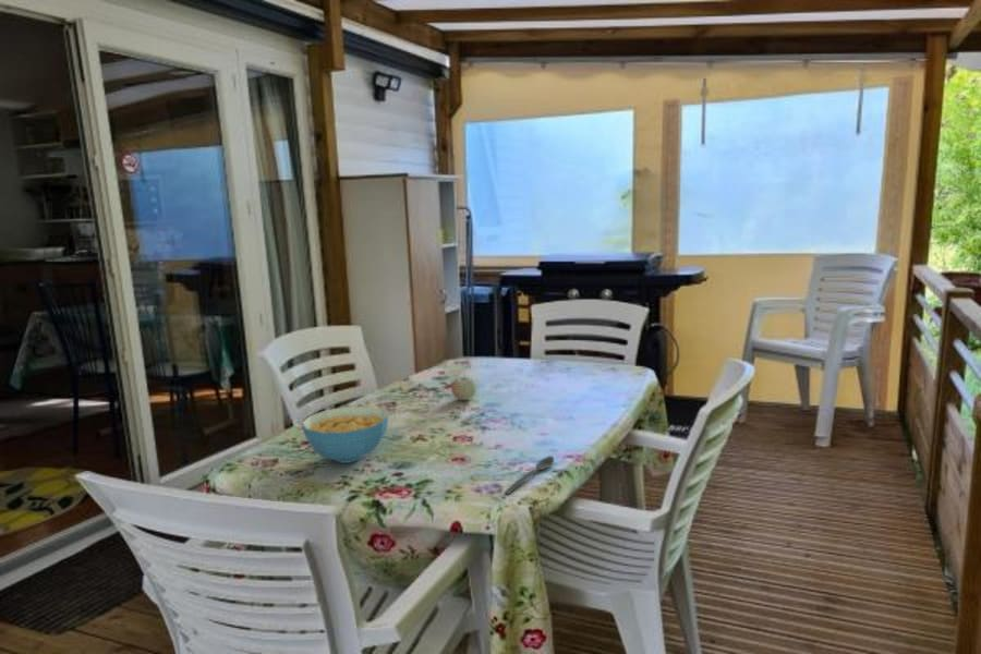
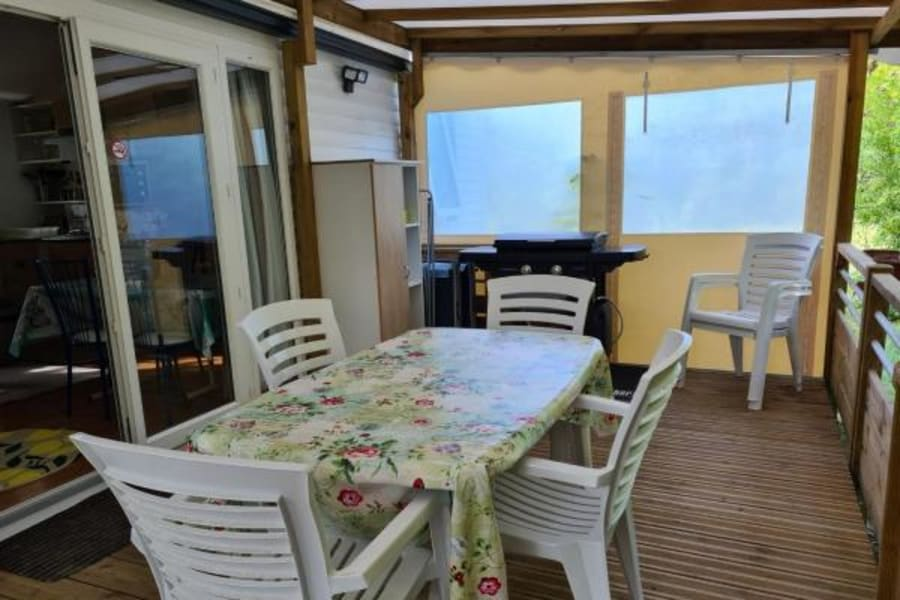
- spoon (530, 473)
- cereal bowl (347, 438)
- fruit (462, 386)
